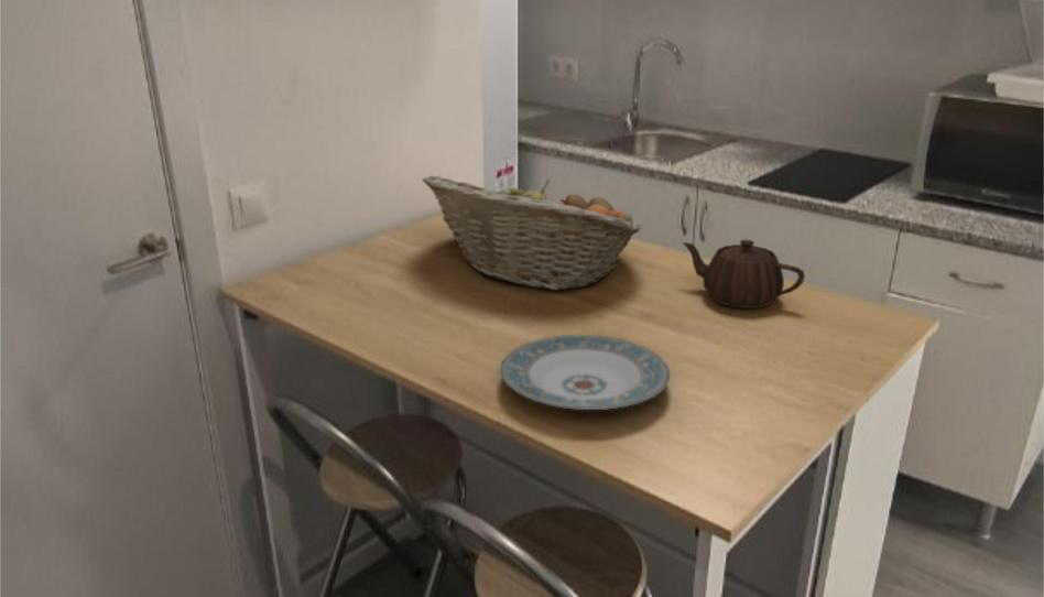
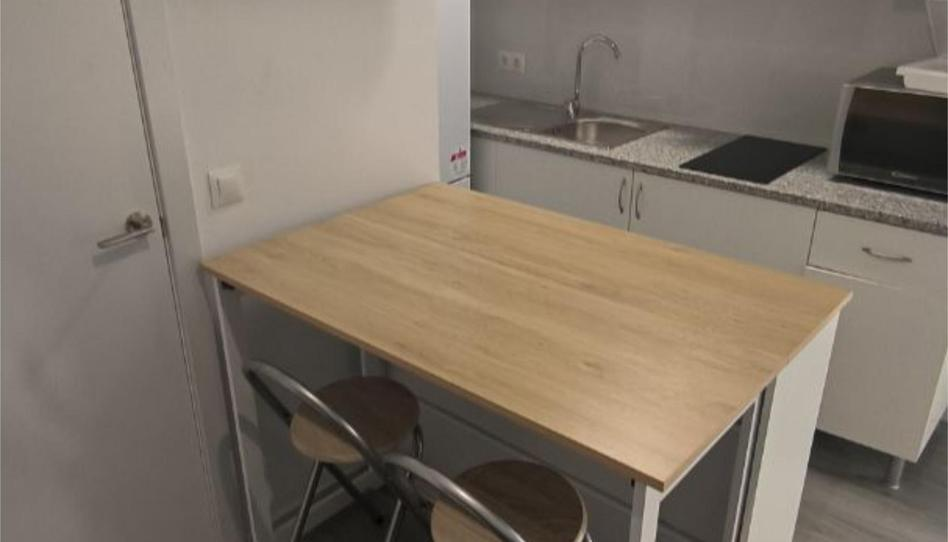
- plate (584, 377)
- teapot (740, 269)
- fruit basket (530, 220)
